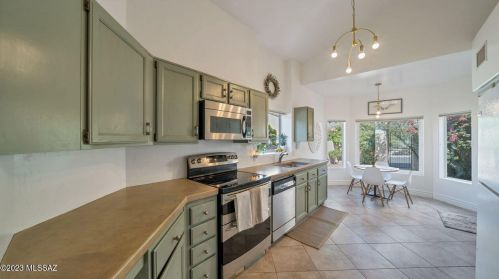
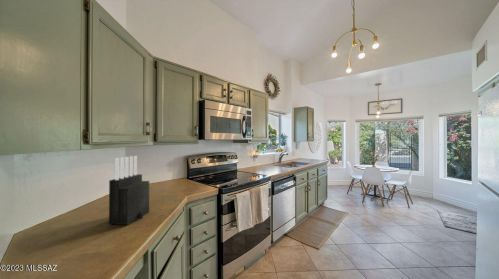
+ knife block (132, 187)
